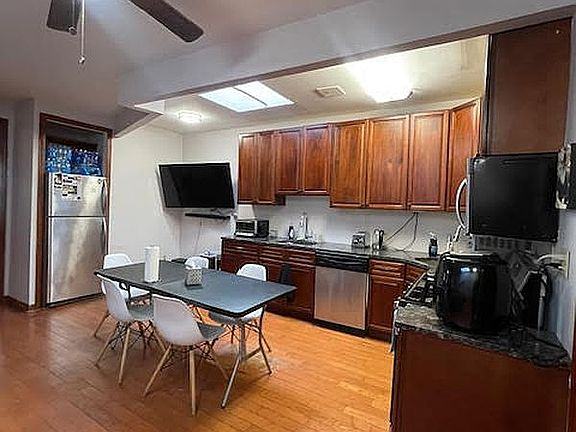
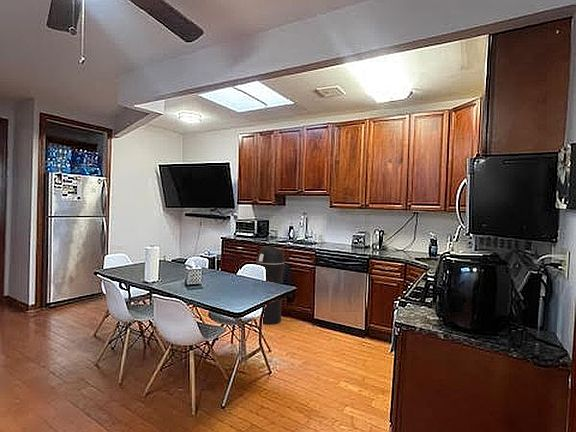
+ trash can (269, 281)
